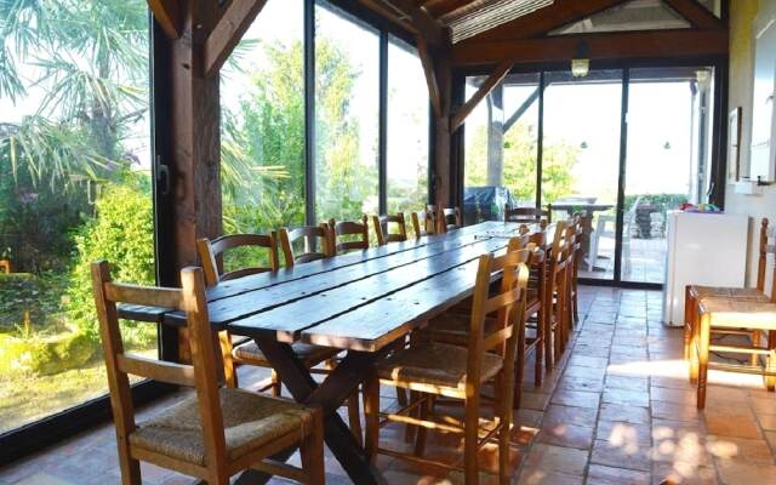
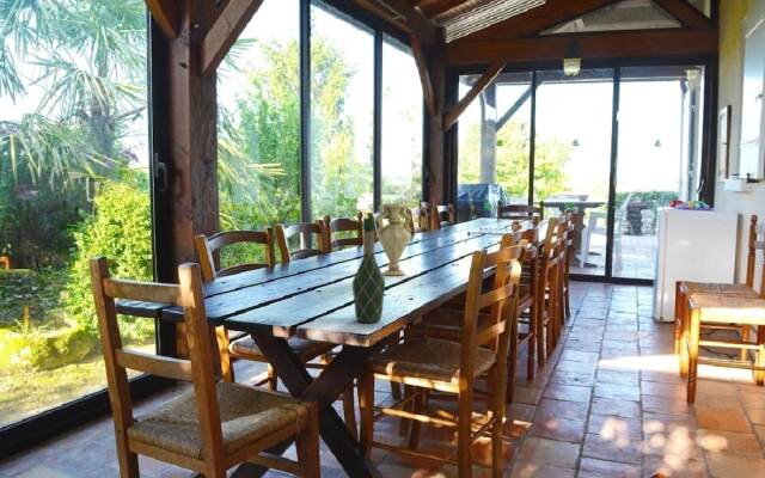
+ vase (393, 238)
+ wine bottle (368, 269)
